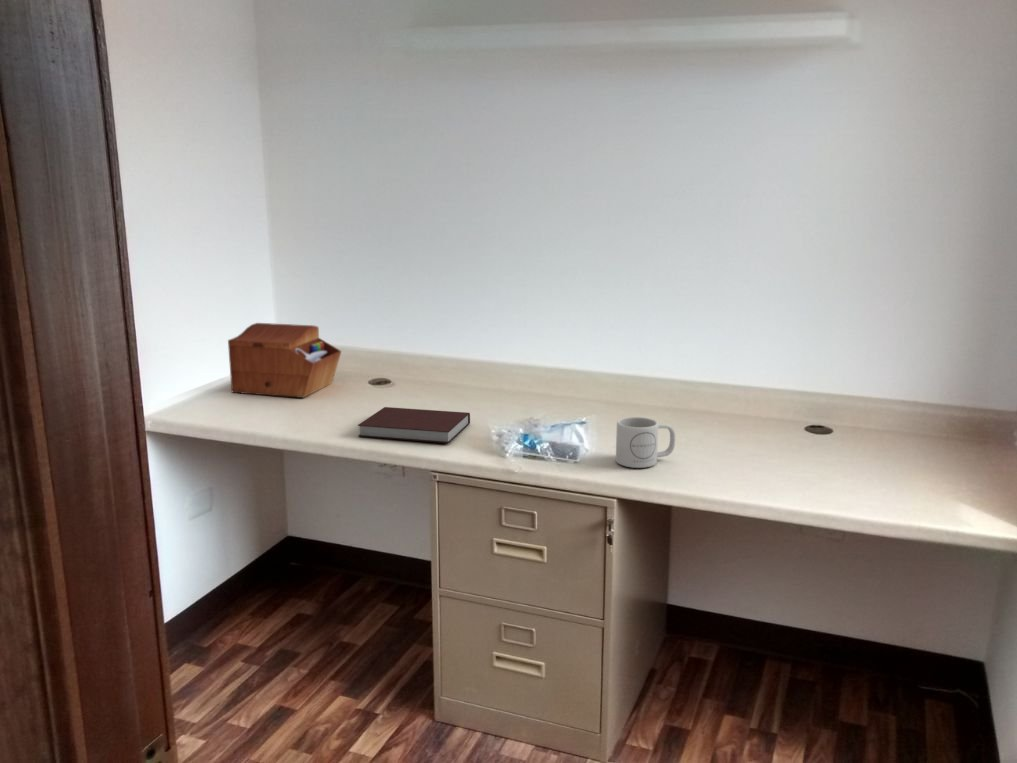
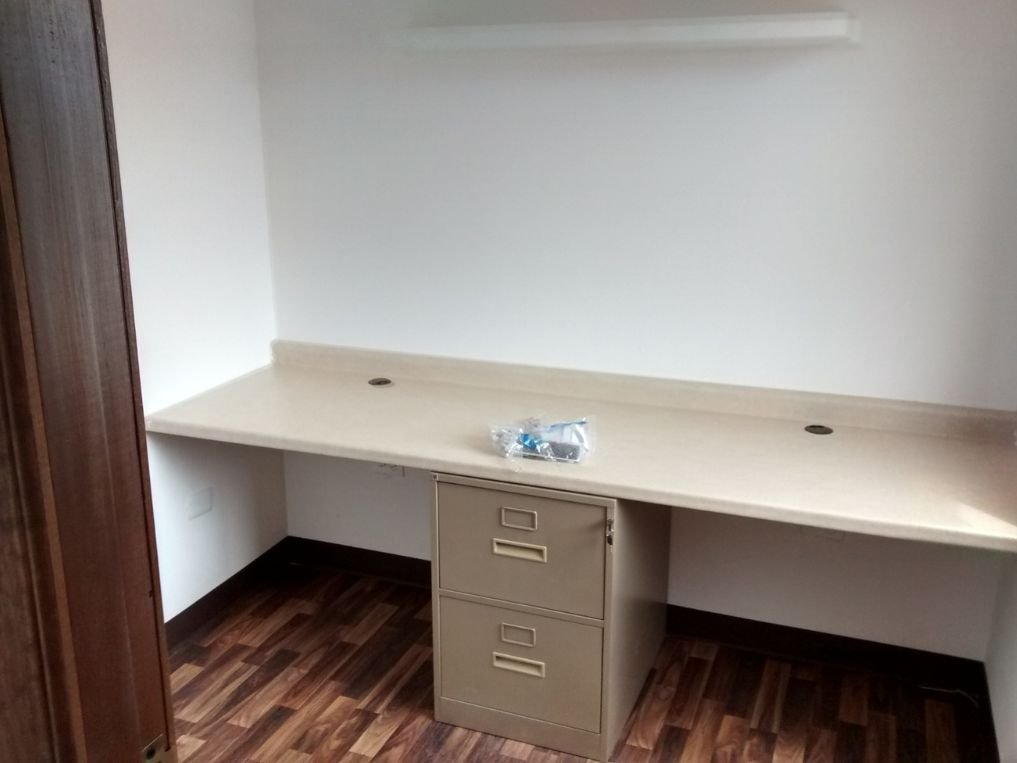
- mug (646, 441)
- notebook (415, 424)
- sewing box (285, 359)
